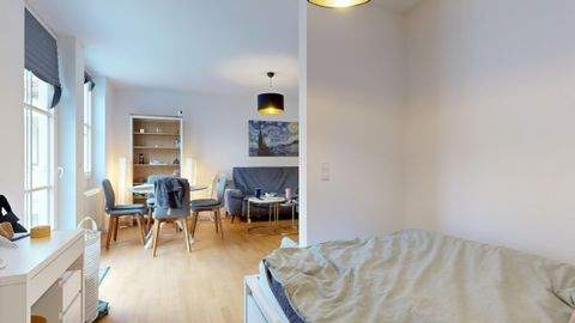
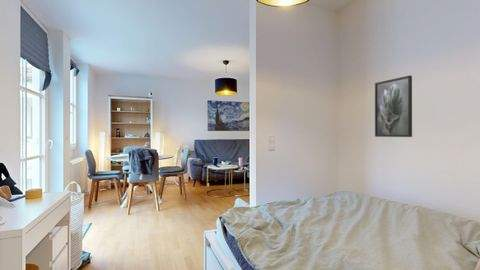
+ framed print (392, 108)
